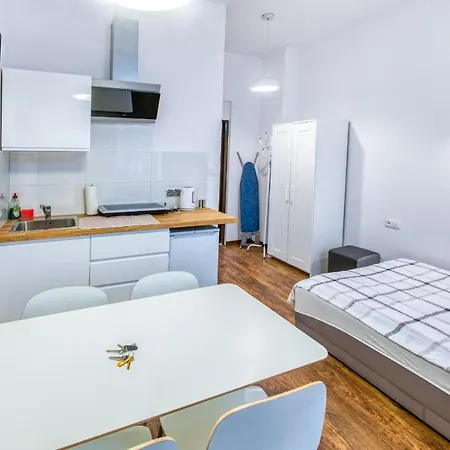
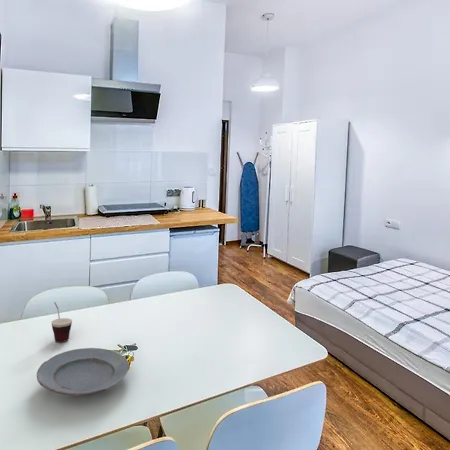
+ cup (59, 321)
+ plate (84, 375)
